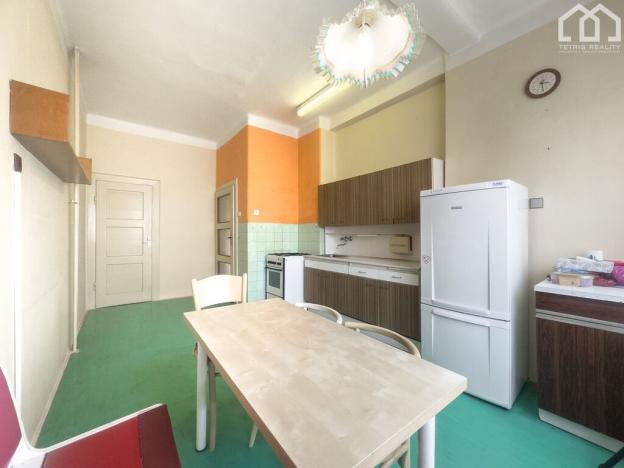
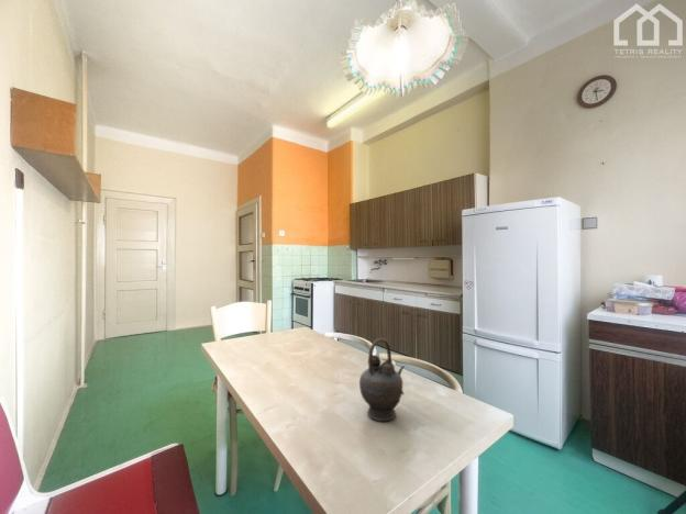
+ teapot (385, 376)
